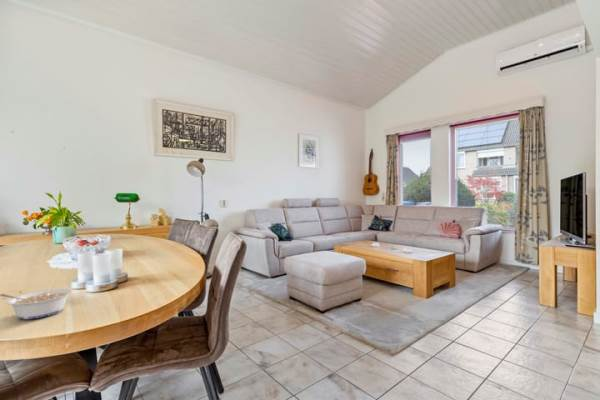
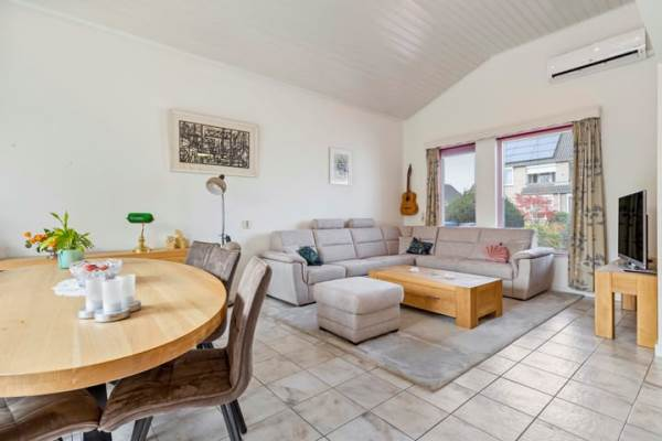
- legume (38, 303)
